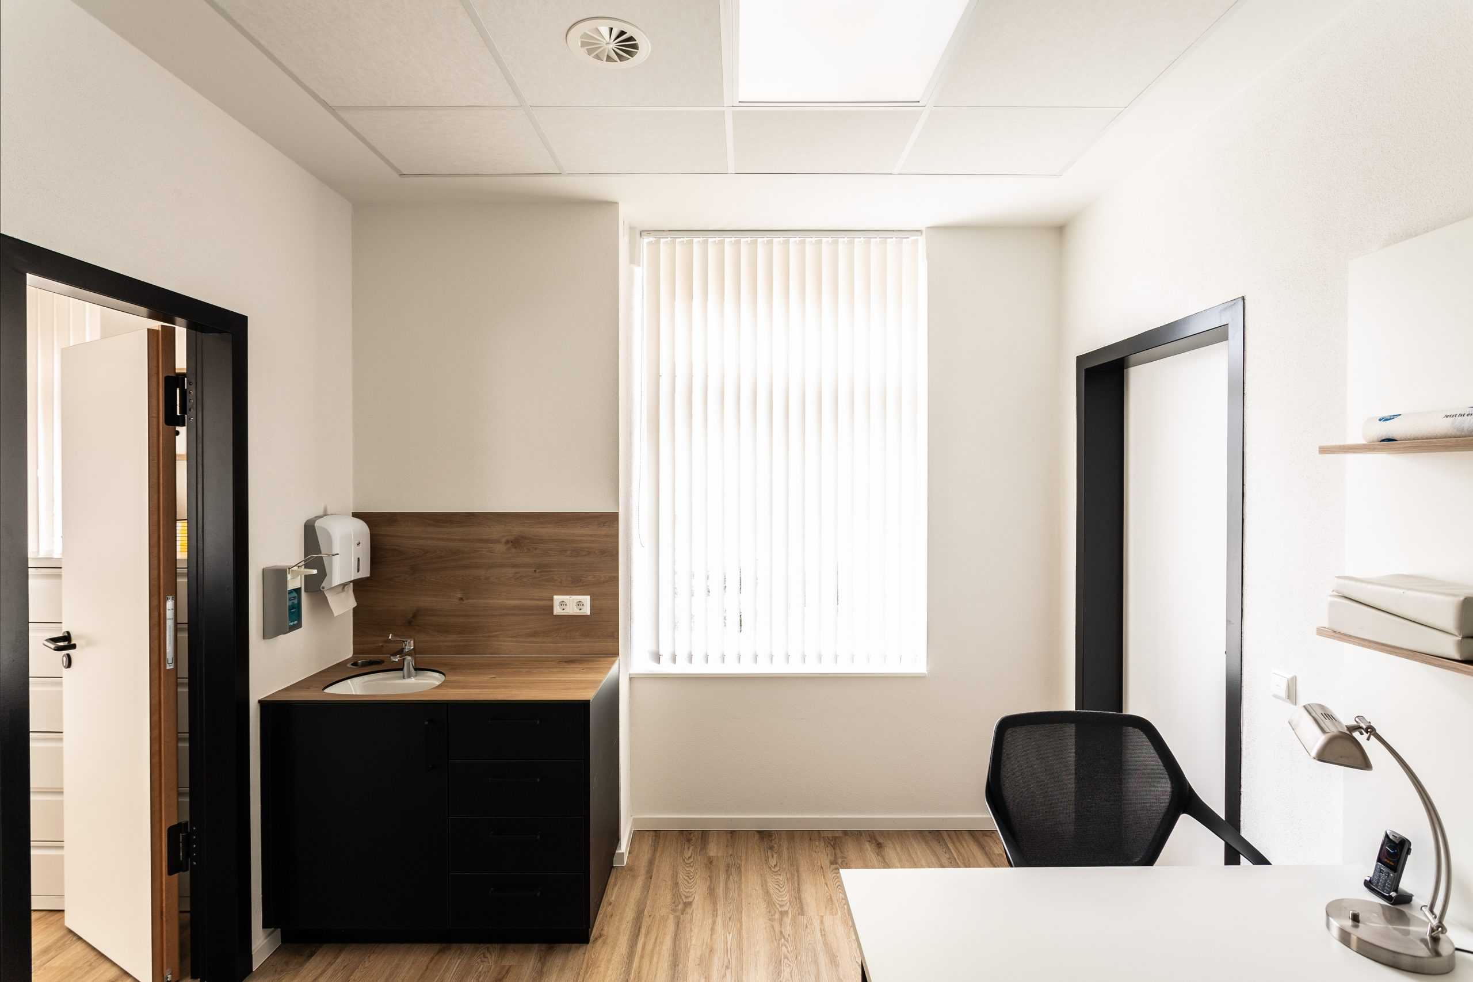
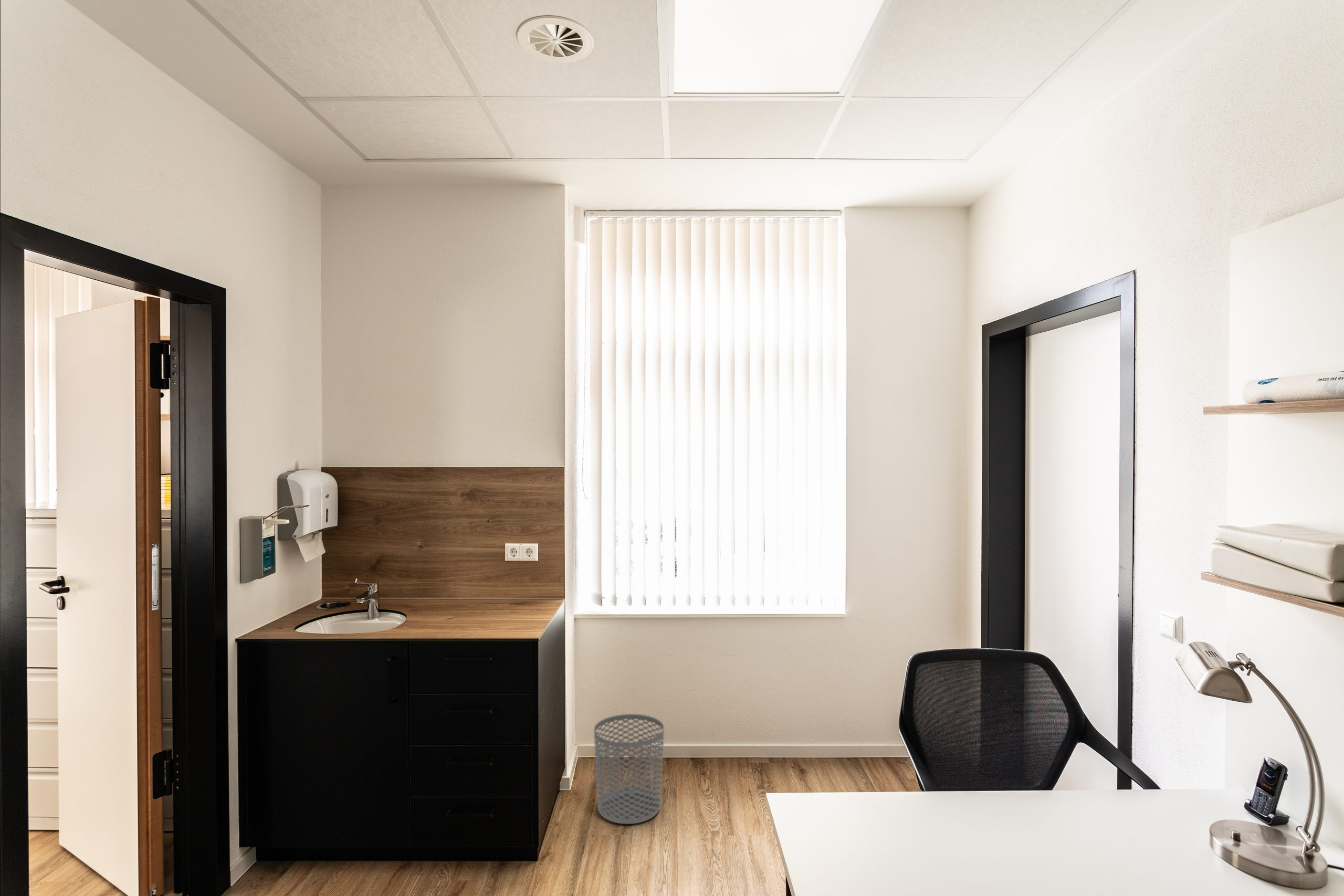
+ waste bin (629, 768)
